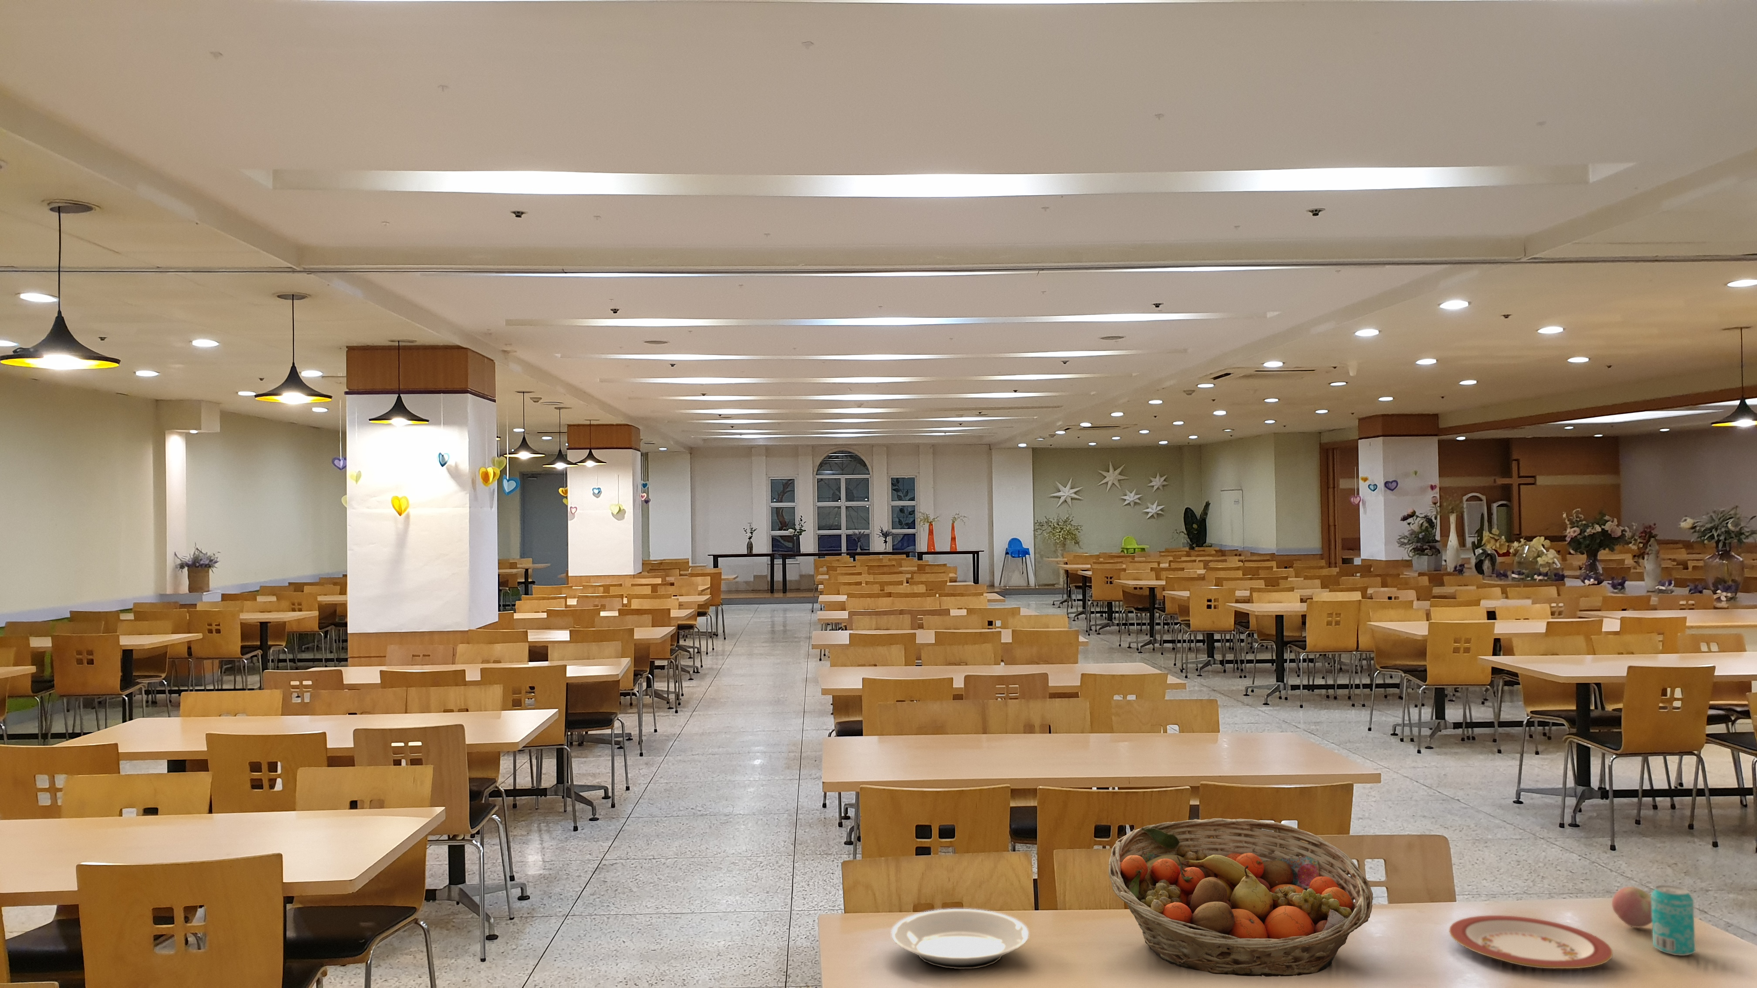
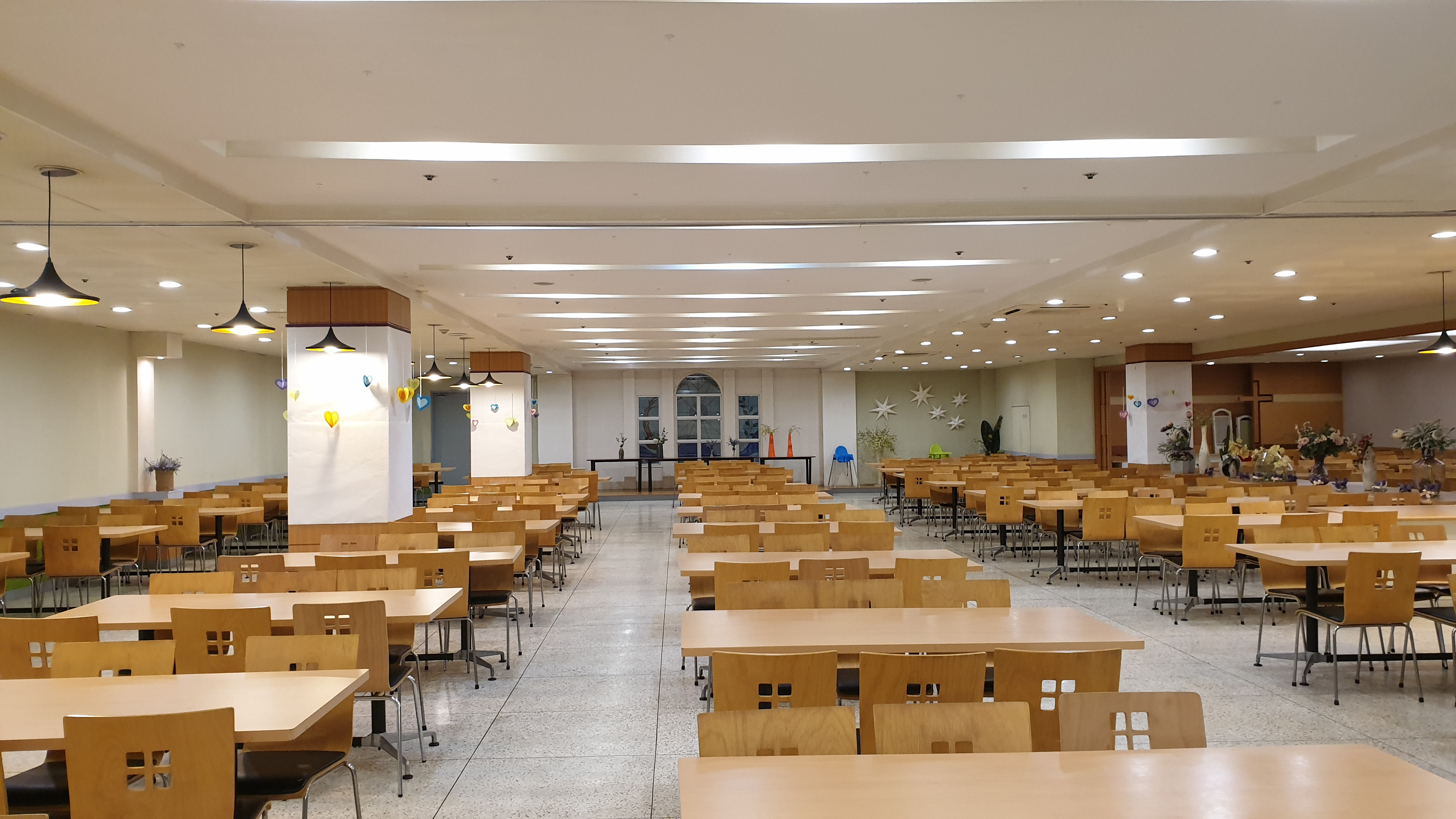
- beverage can (1673, 919)
- fruit basket (1236, 895)
- apple (1635, 907)
- plate (1528, 946)
- plate (959, 942)
